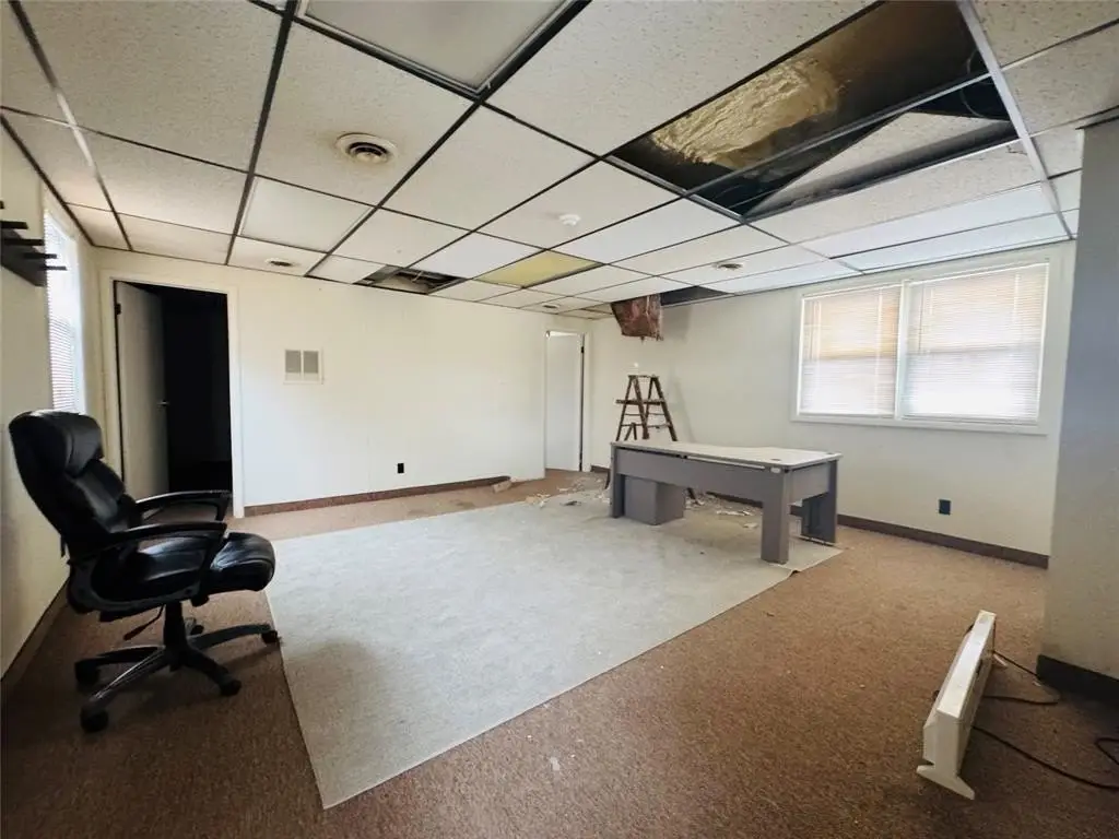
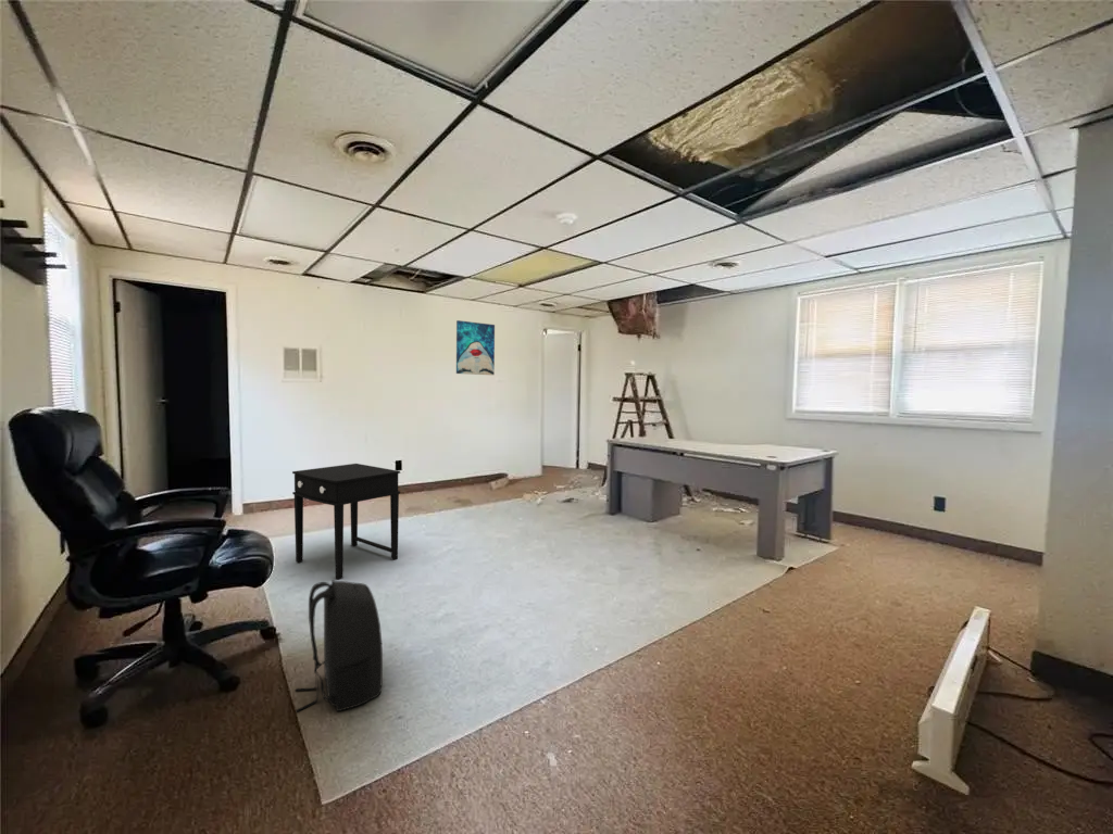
+ wall art (475, 349)
+ side table (342, 516)
+ backpack (339, 634)
